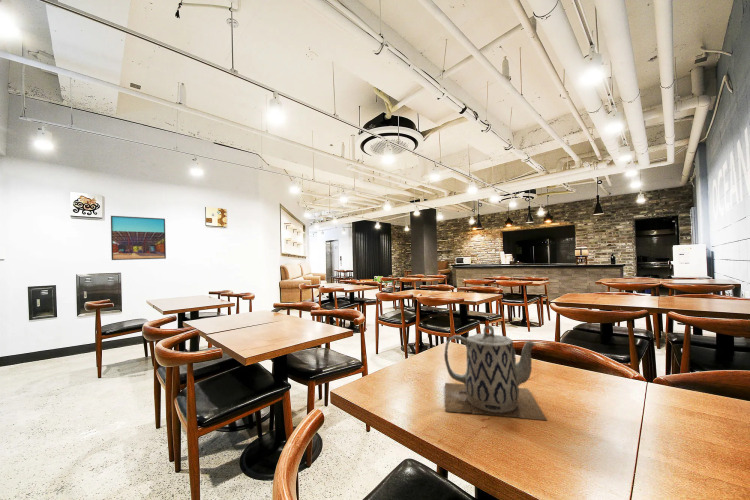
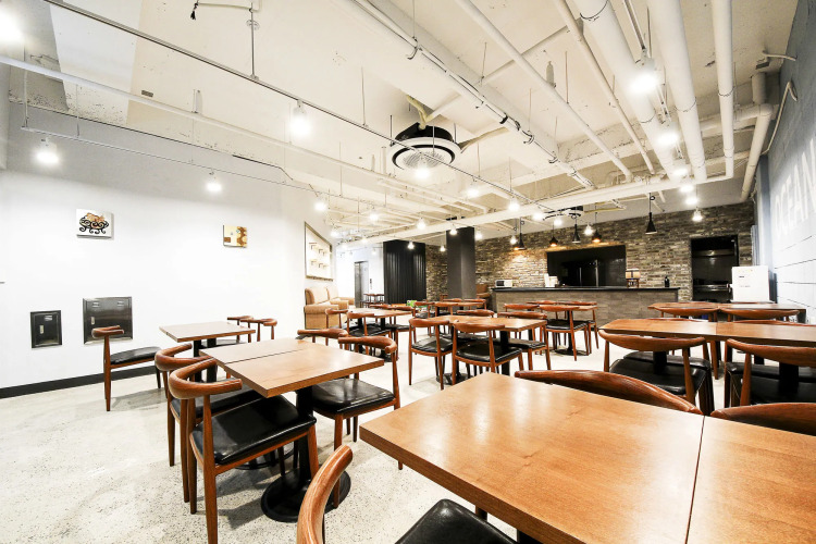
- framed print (139, 238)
- teapot (487, 361)
